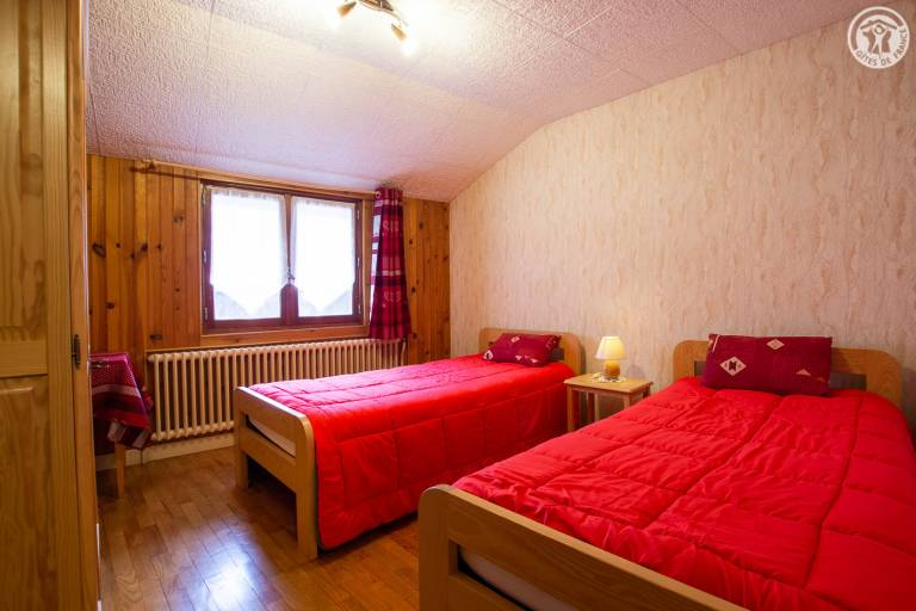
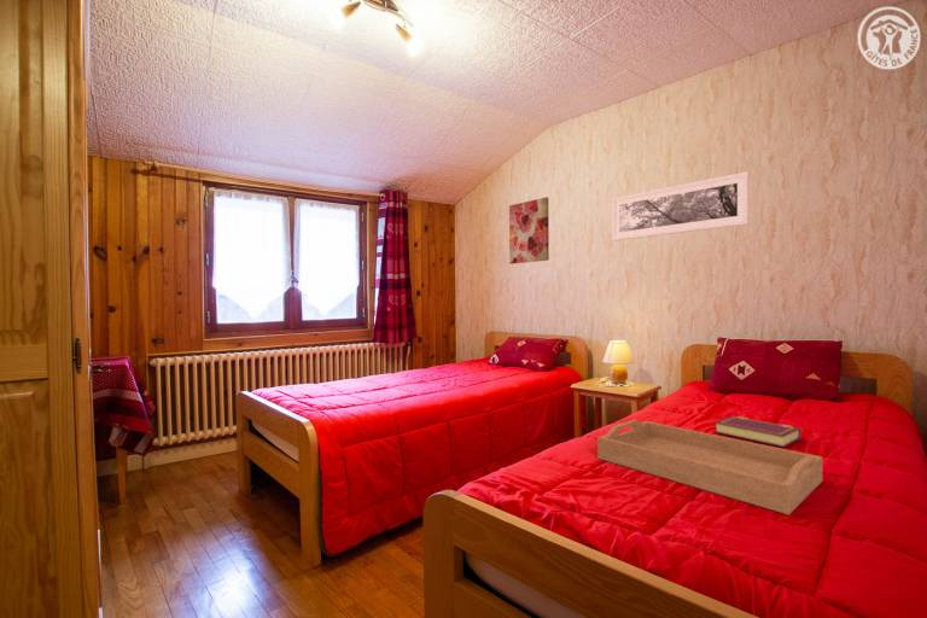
+ wall art (527, 232)
+ book (756, 428)
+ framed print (672, 209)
+ serving tray (701, 454)
